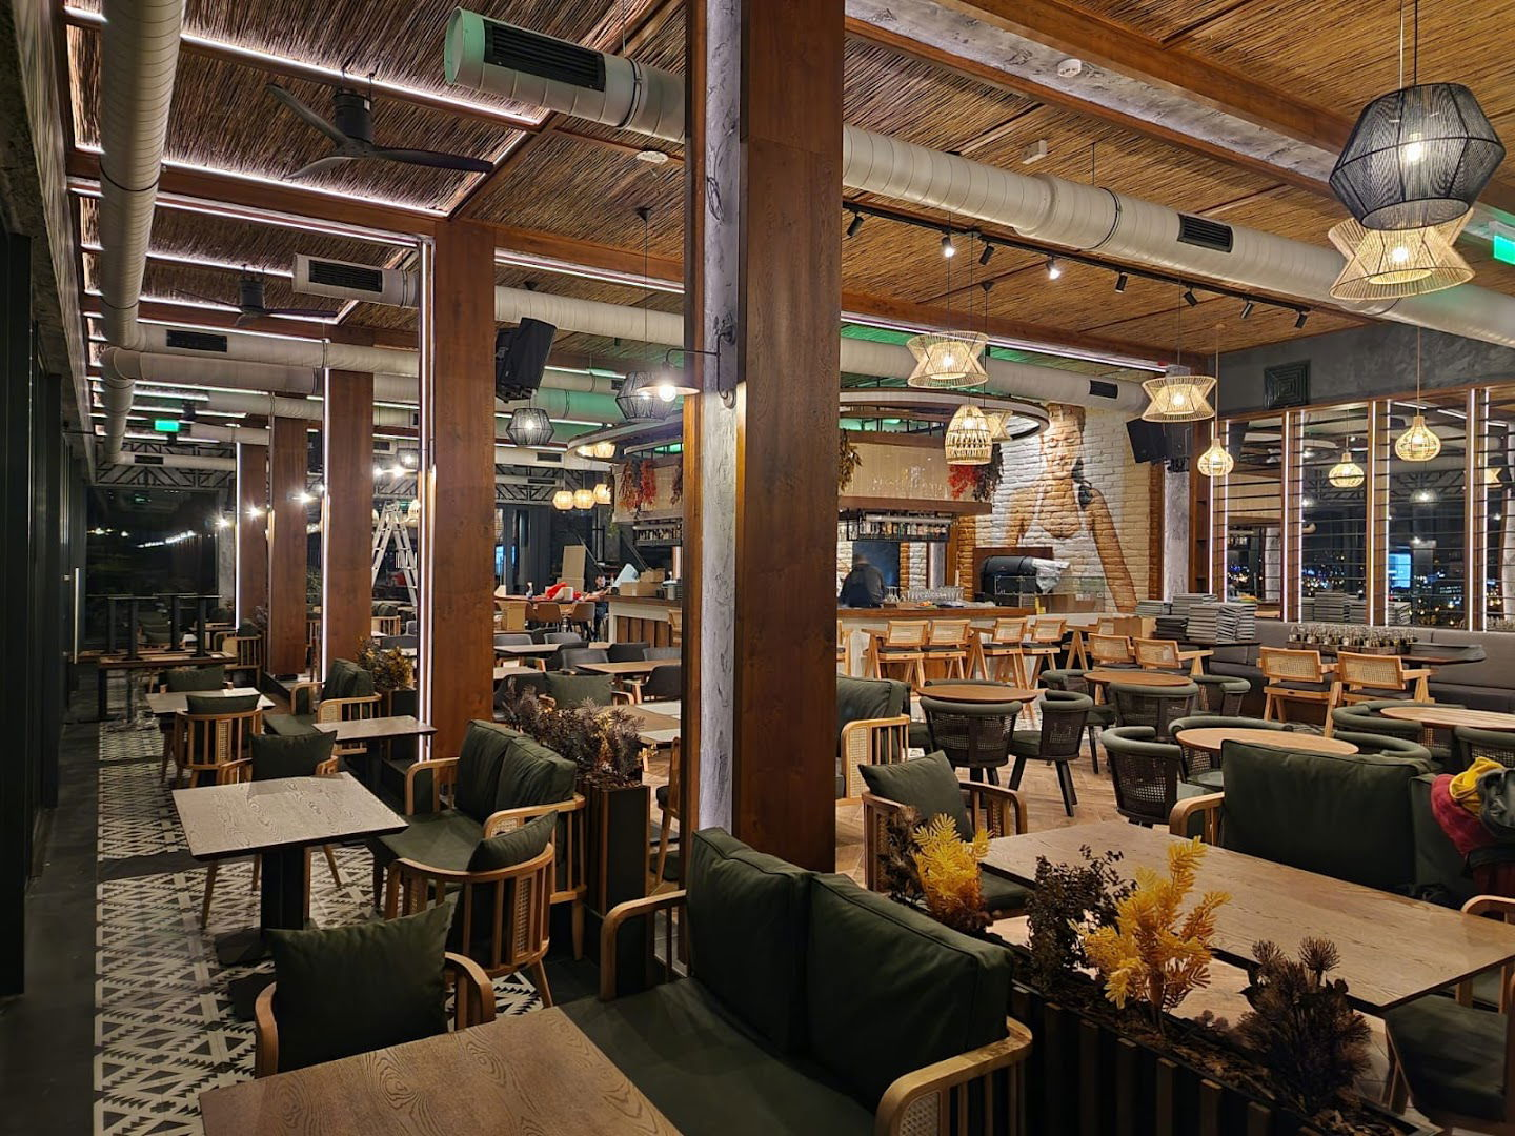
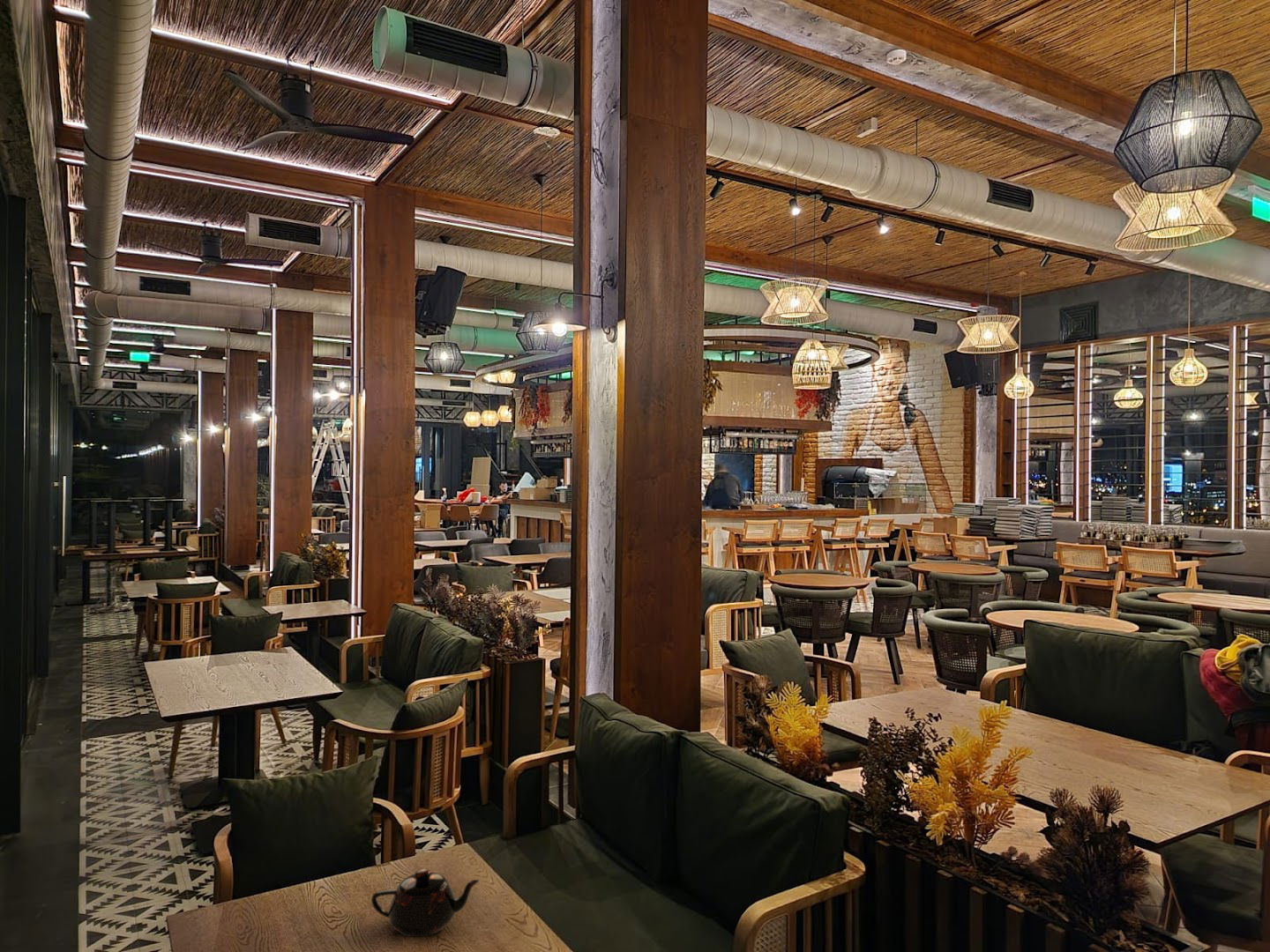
+ teapot (426, 897)
